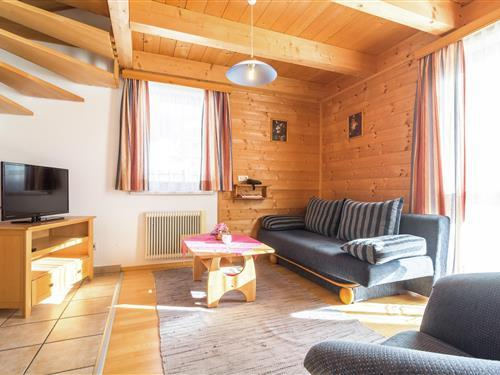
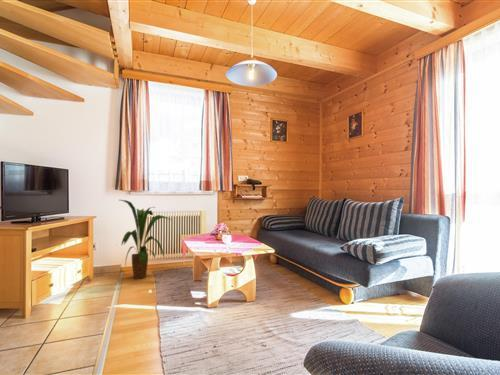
+ house plant (147, 238)
